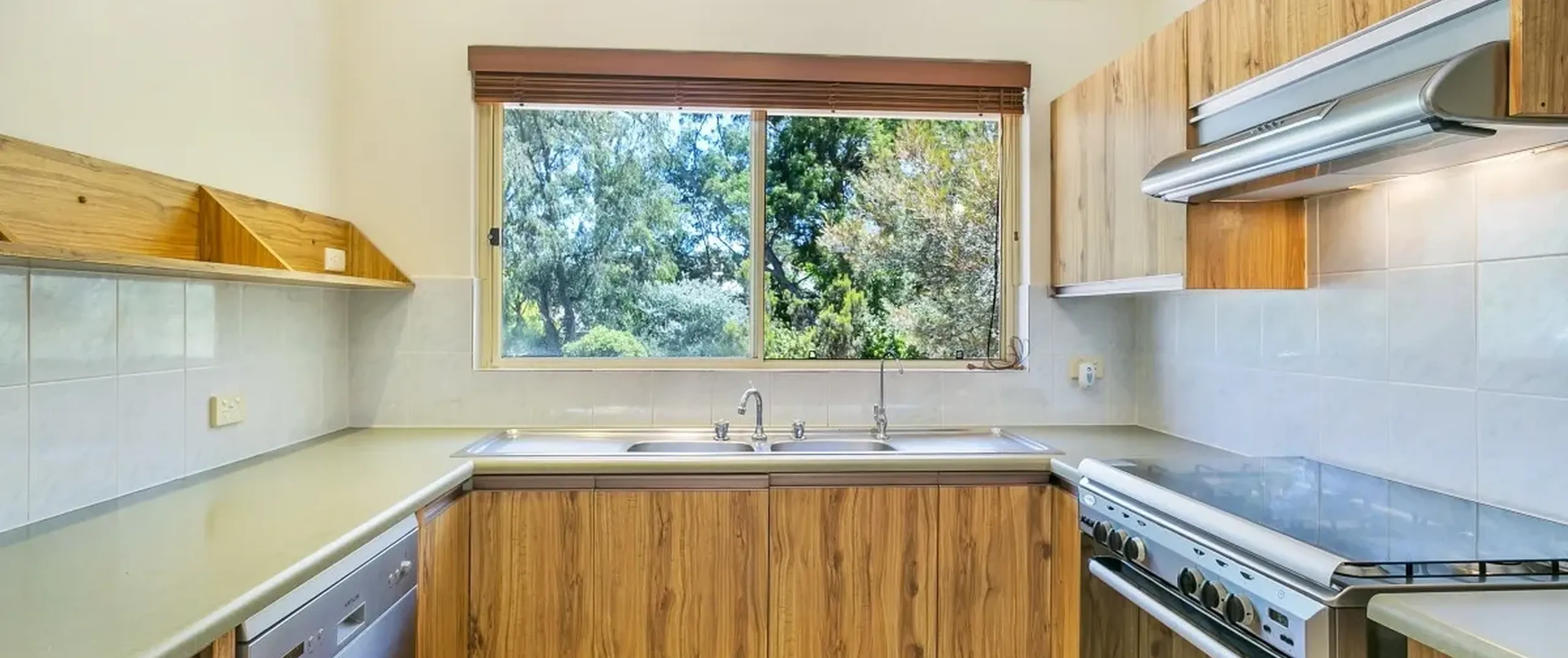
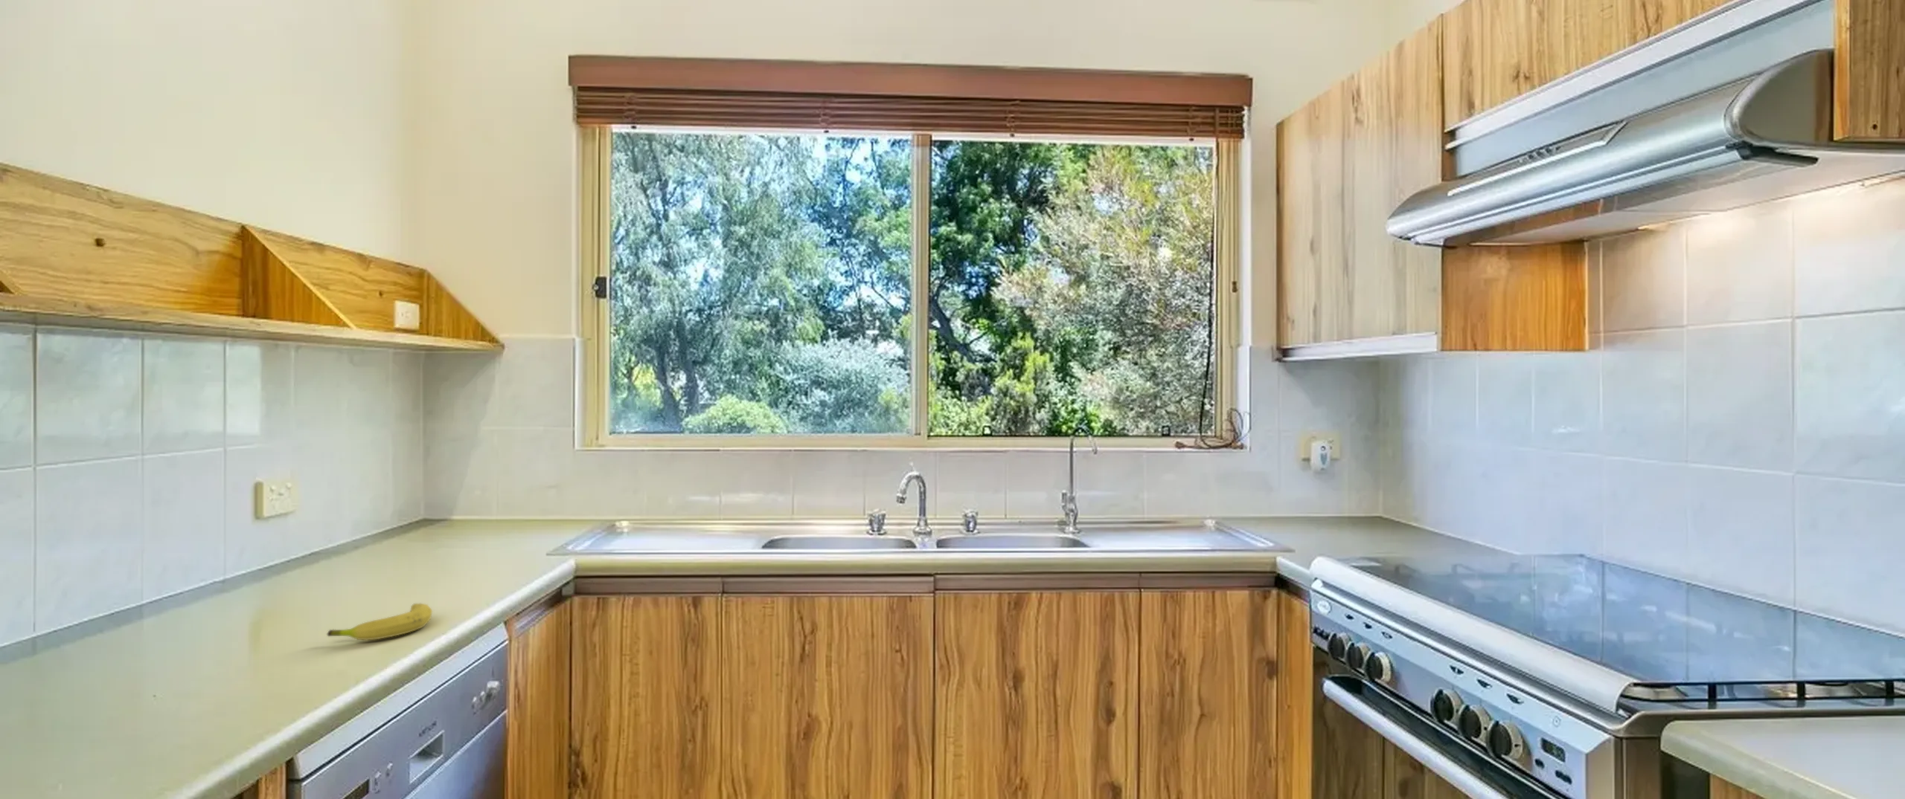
+ fruit (383, 622)
